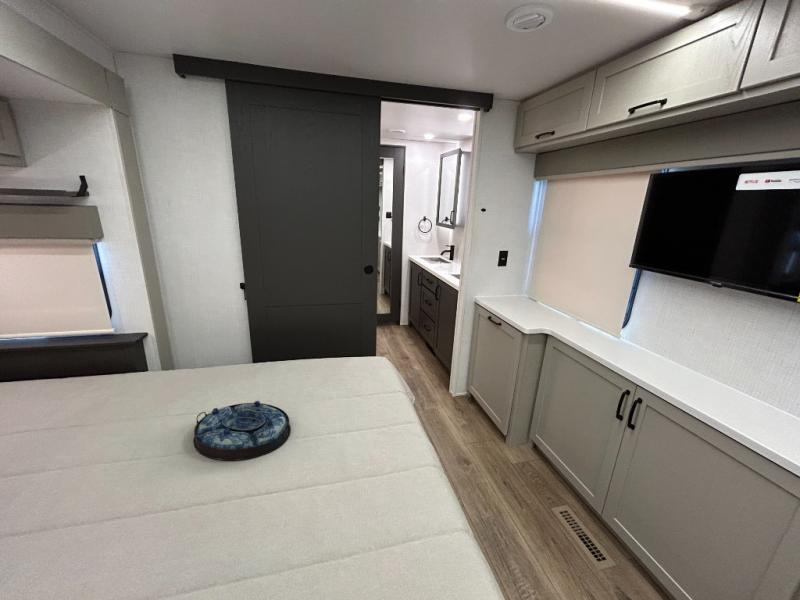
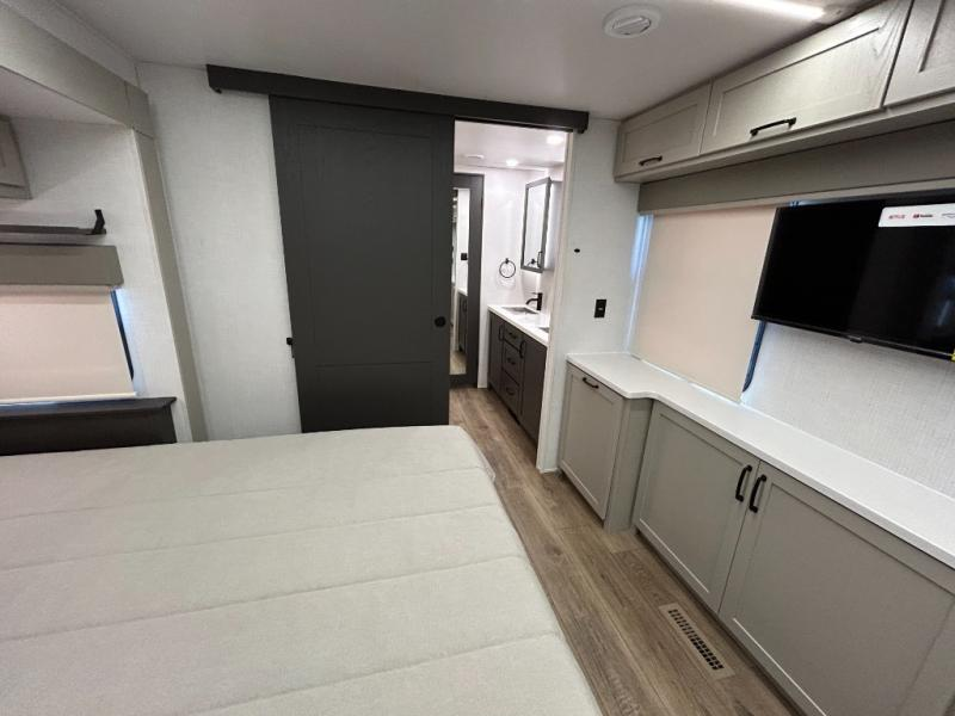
- serving tray (242, 423)
